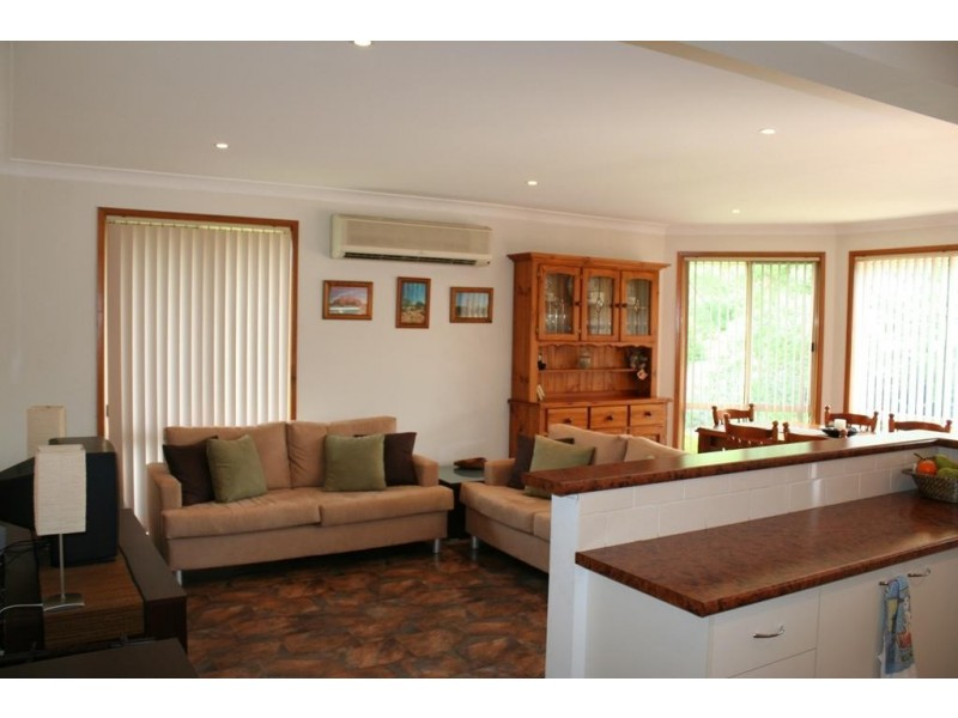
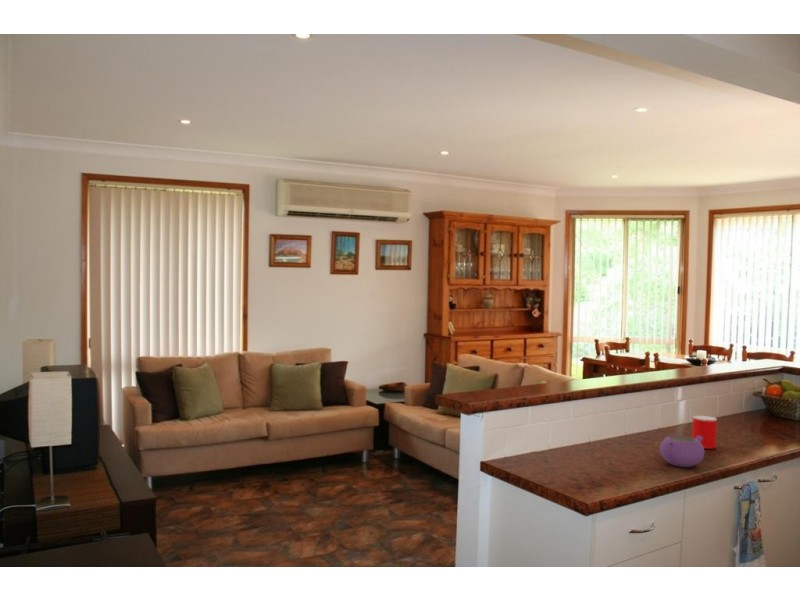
+ teapot (682, 451)
+ cup (702, 431)
